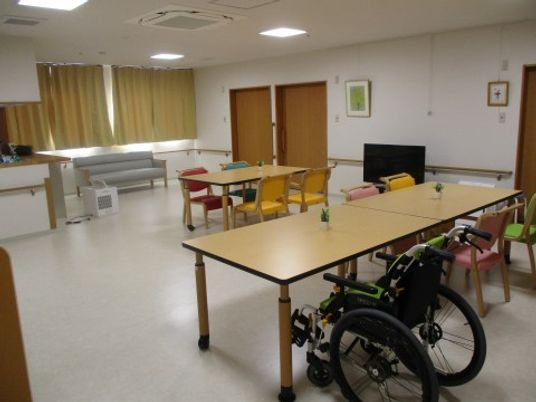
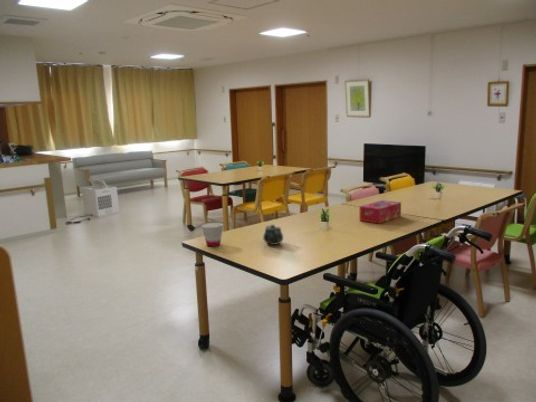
+ chinaware (273, 234)
+ cup (212, 235)
+ tissue box (380, 211)
